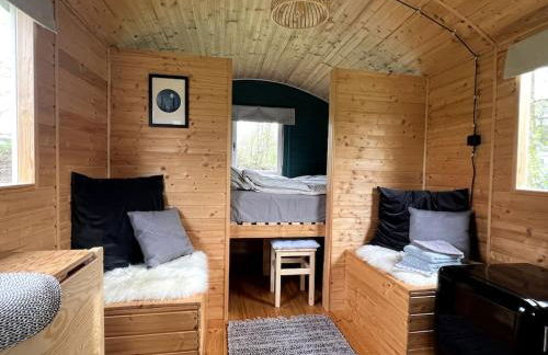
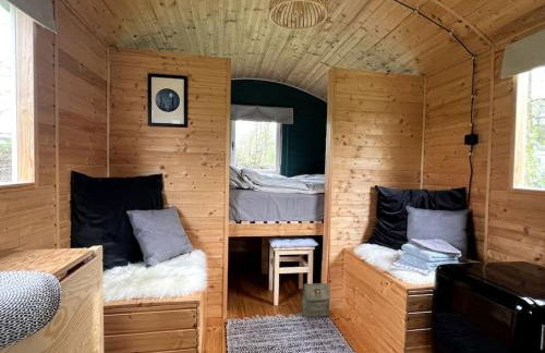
+ bag (315, 299)
